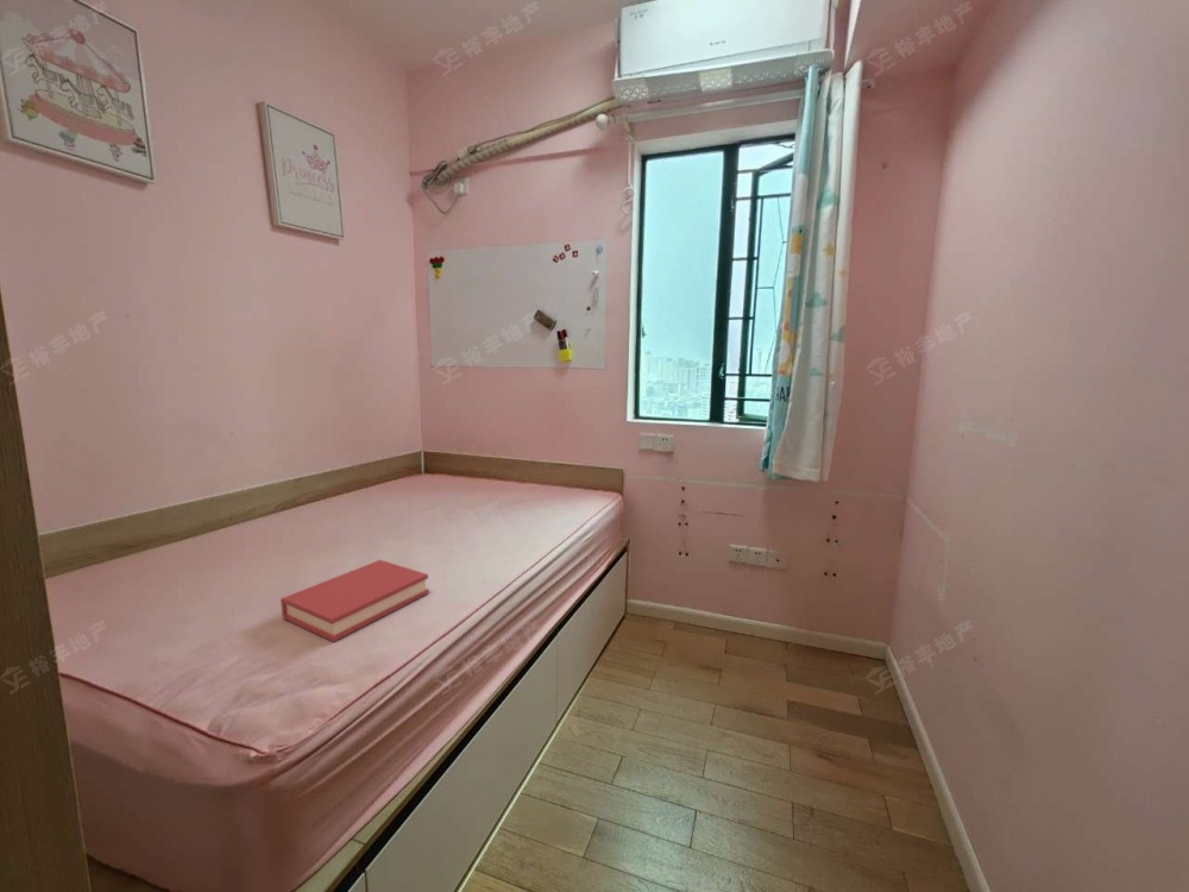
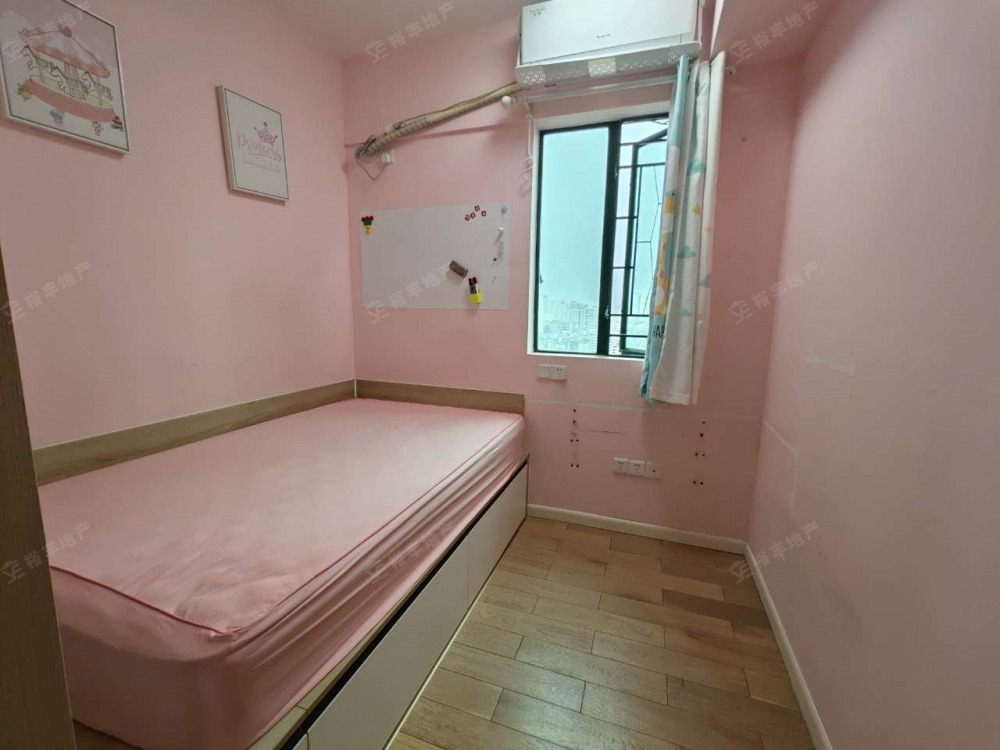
- hardback book (359, 595)
